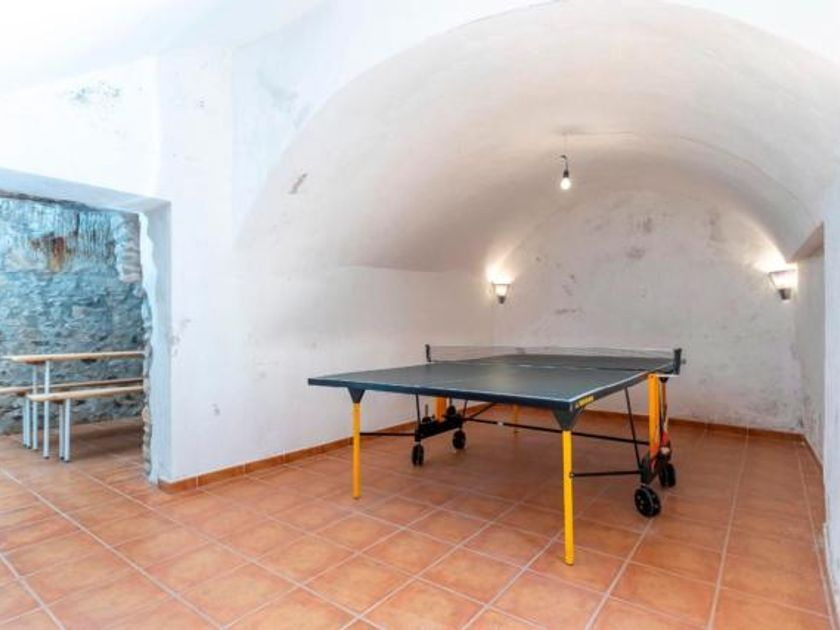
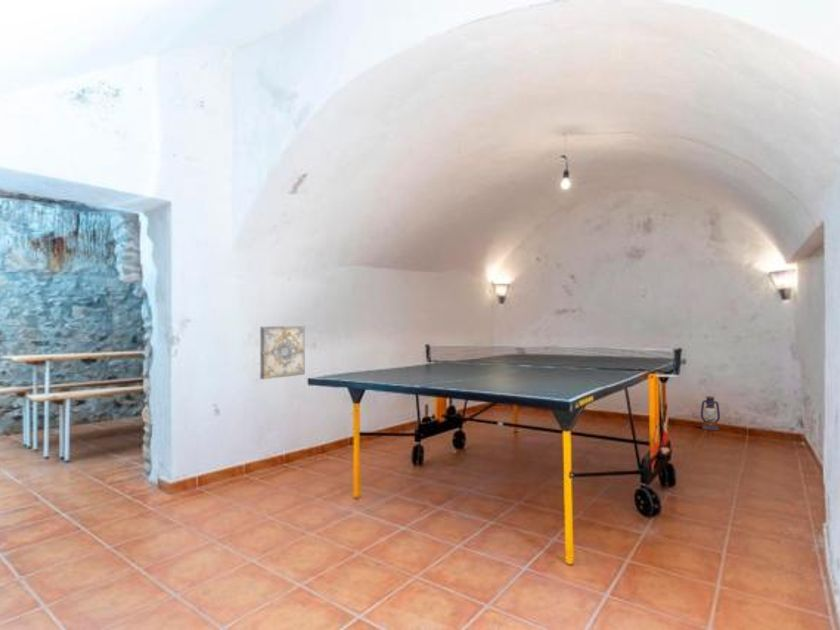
+ lantern (710, 412)
+ wall art (283, 351)
